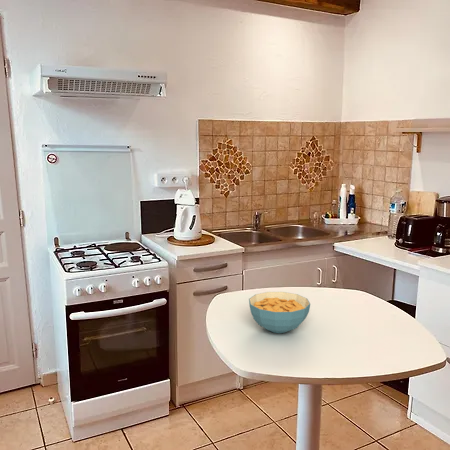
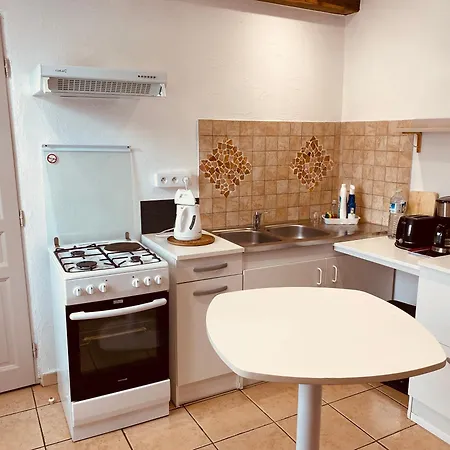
- cereal bowl (278, 315)
